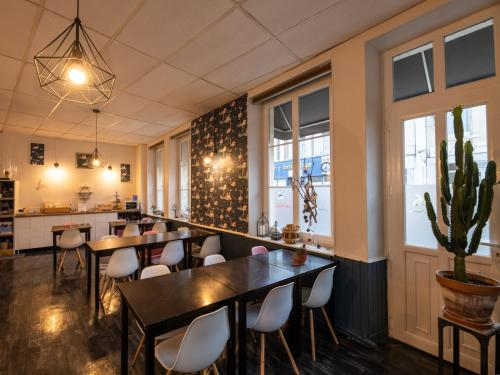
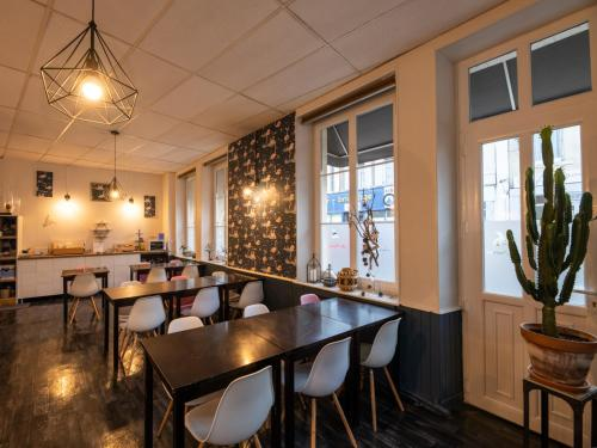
- succulent planter (299, 255)
